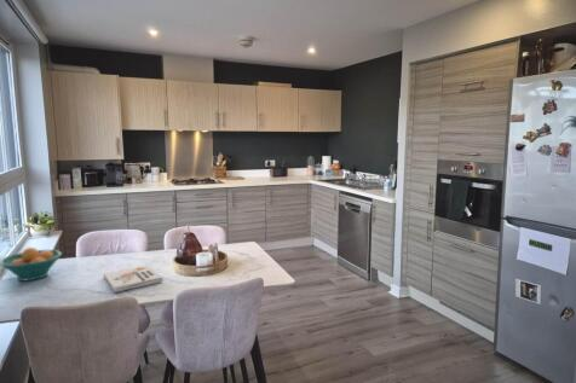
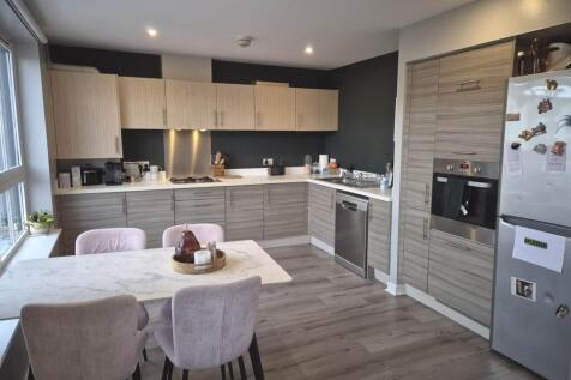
- fruit bowl (31, 262)
- book (132, 277)
